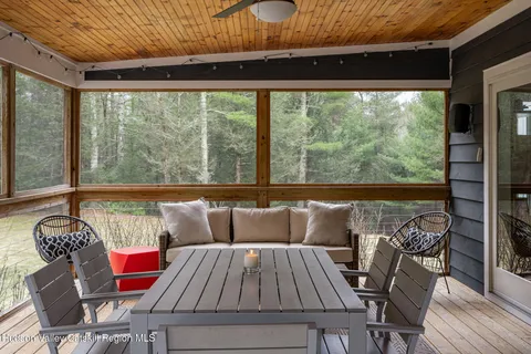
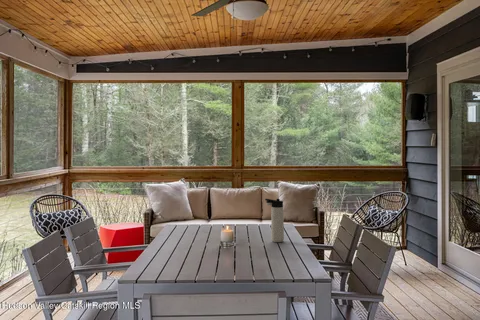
+ thermos bottle (274, 219)
